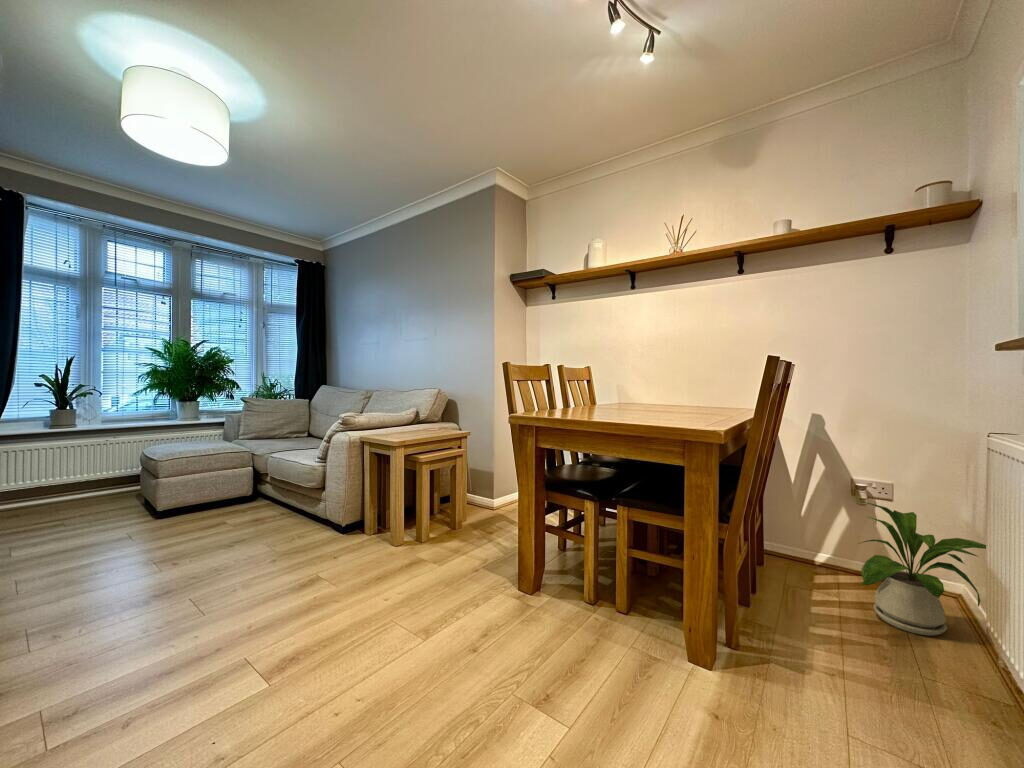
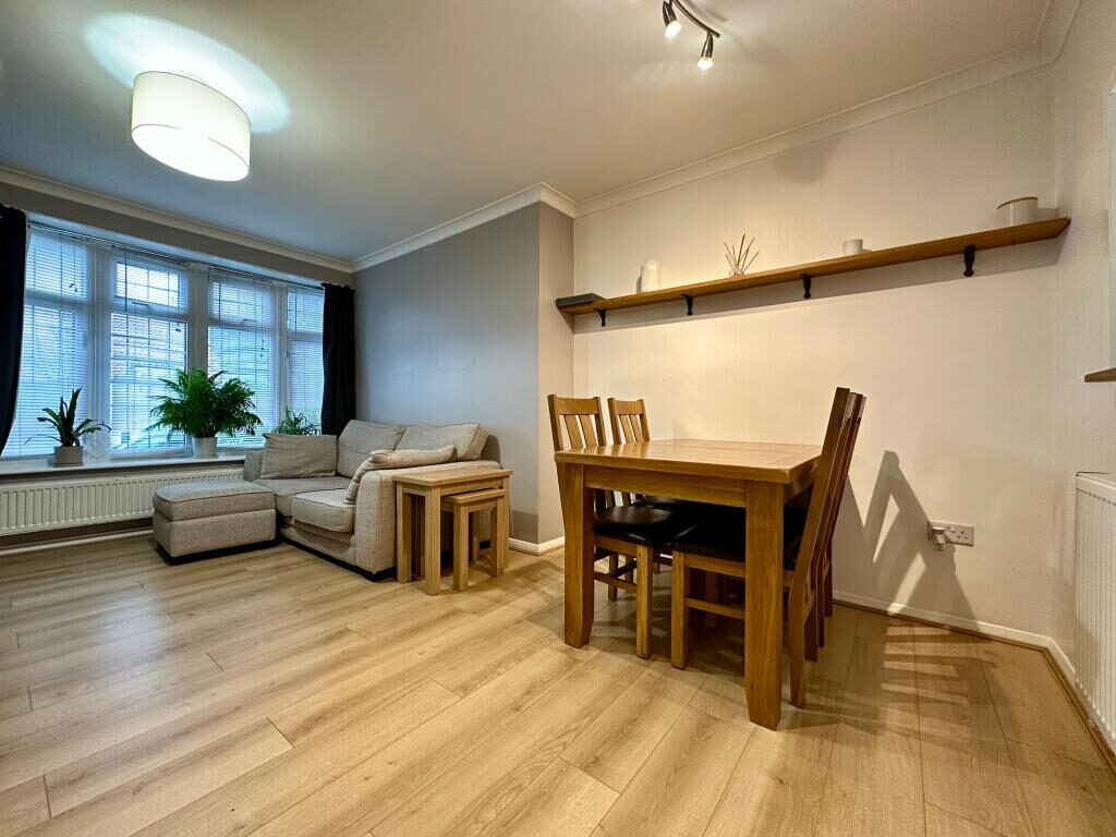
- house plant (927, 568)
